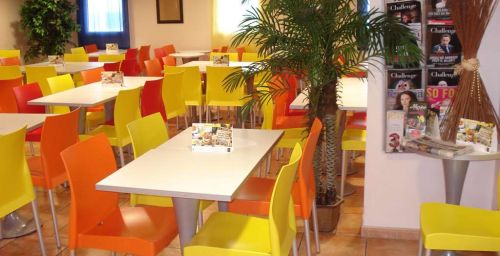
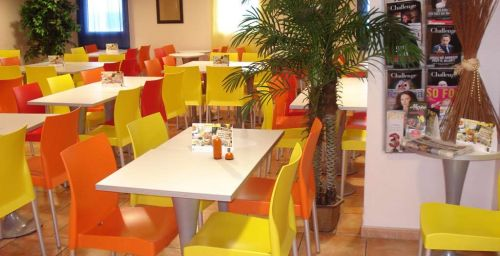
+ pepper shaker (221, 147)
